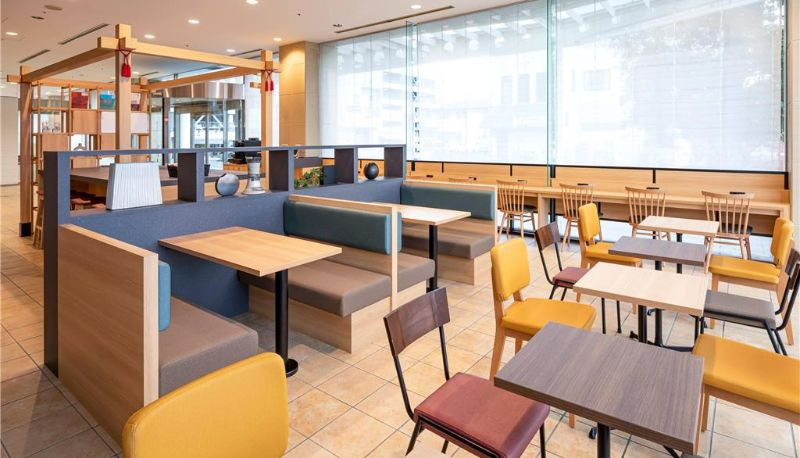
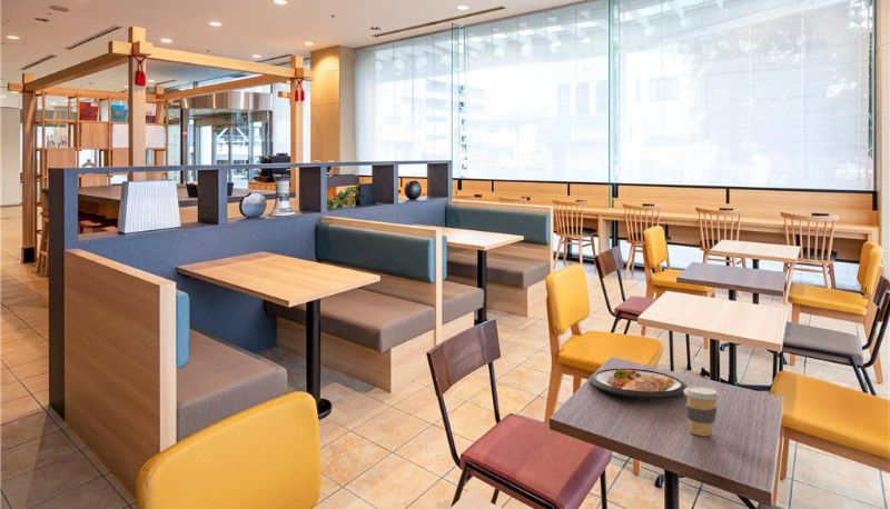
+ coffee cup (701, 410)
+ dish (636, 380)
